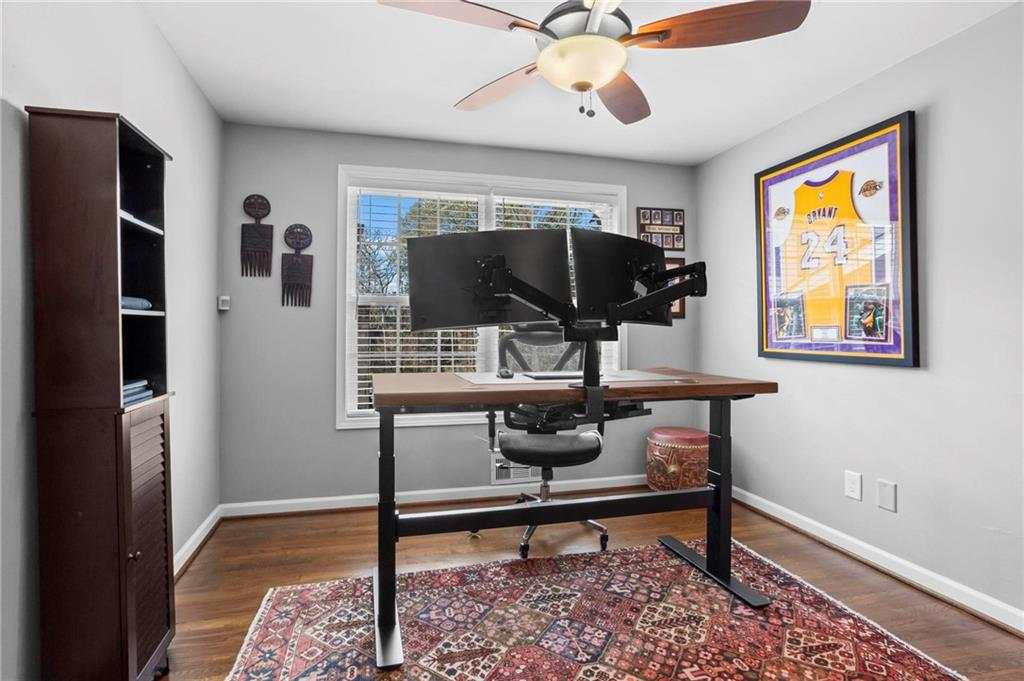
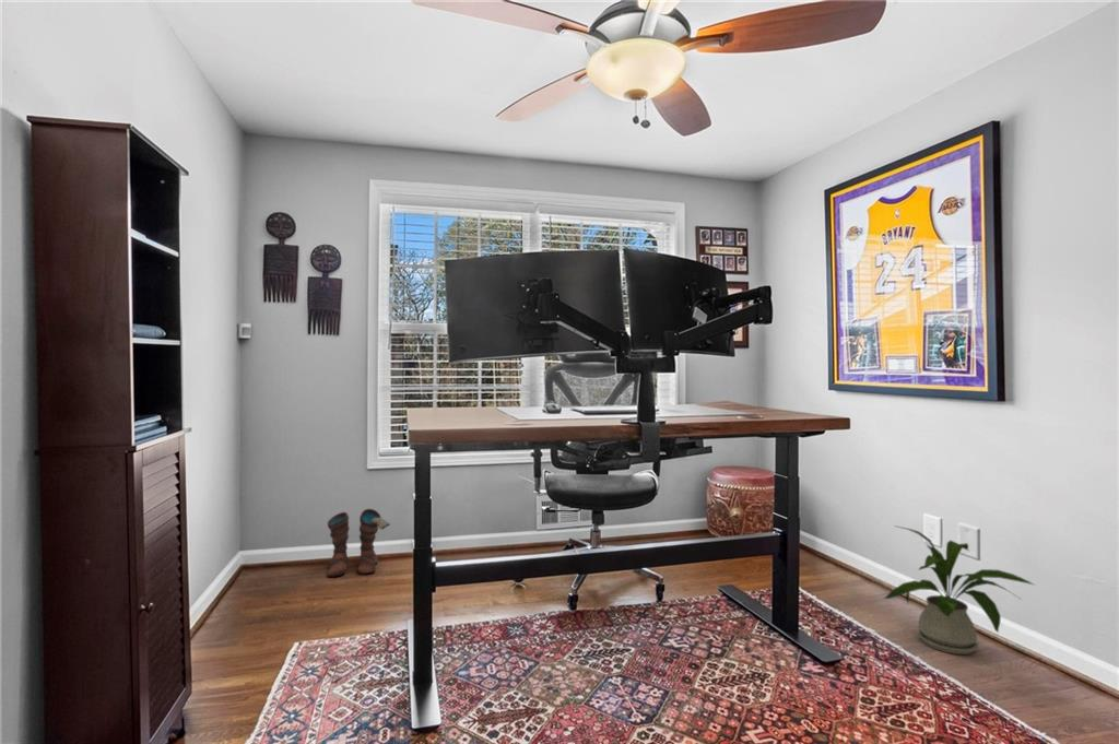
+ boots (360, 539)
+ house plant (956, 592)
